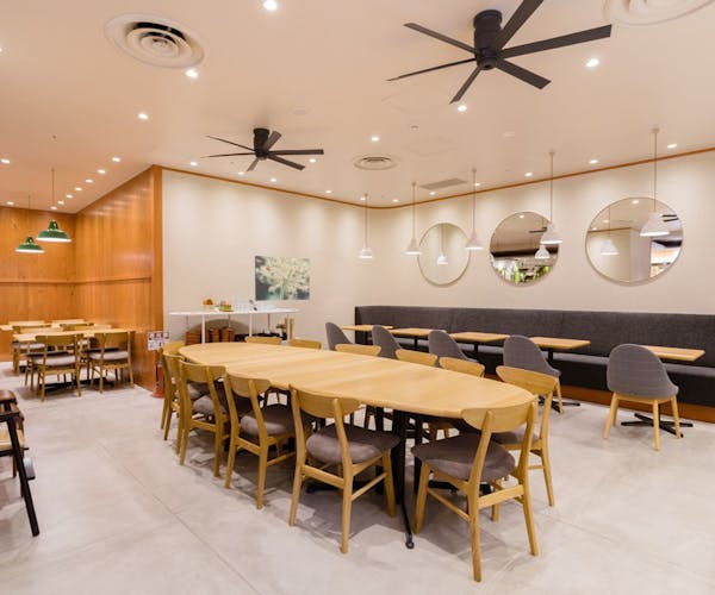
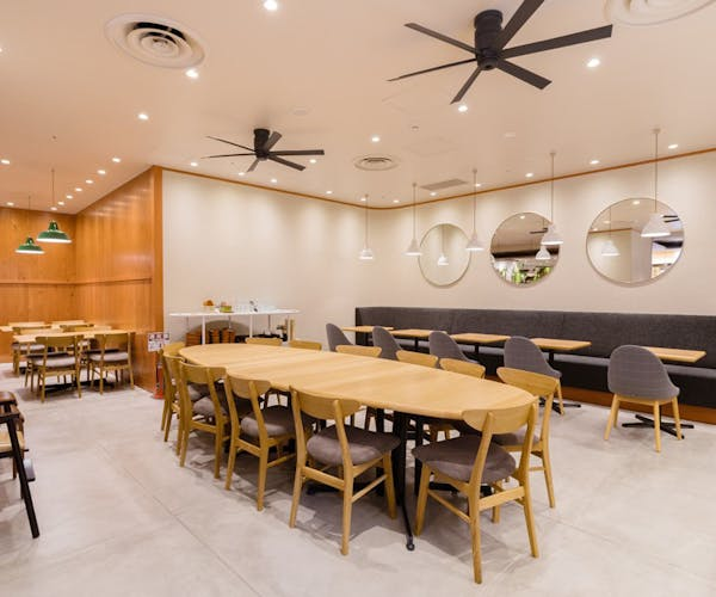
- wall art (284, 278)
